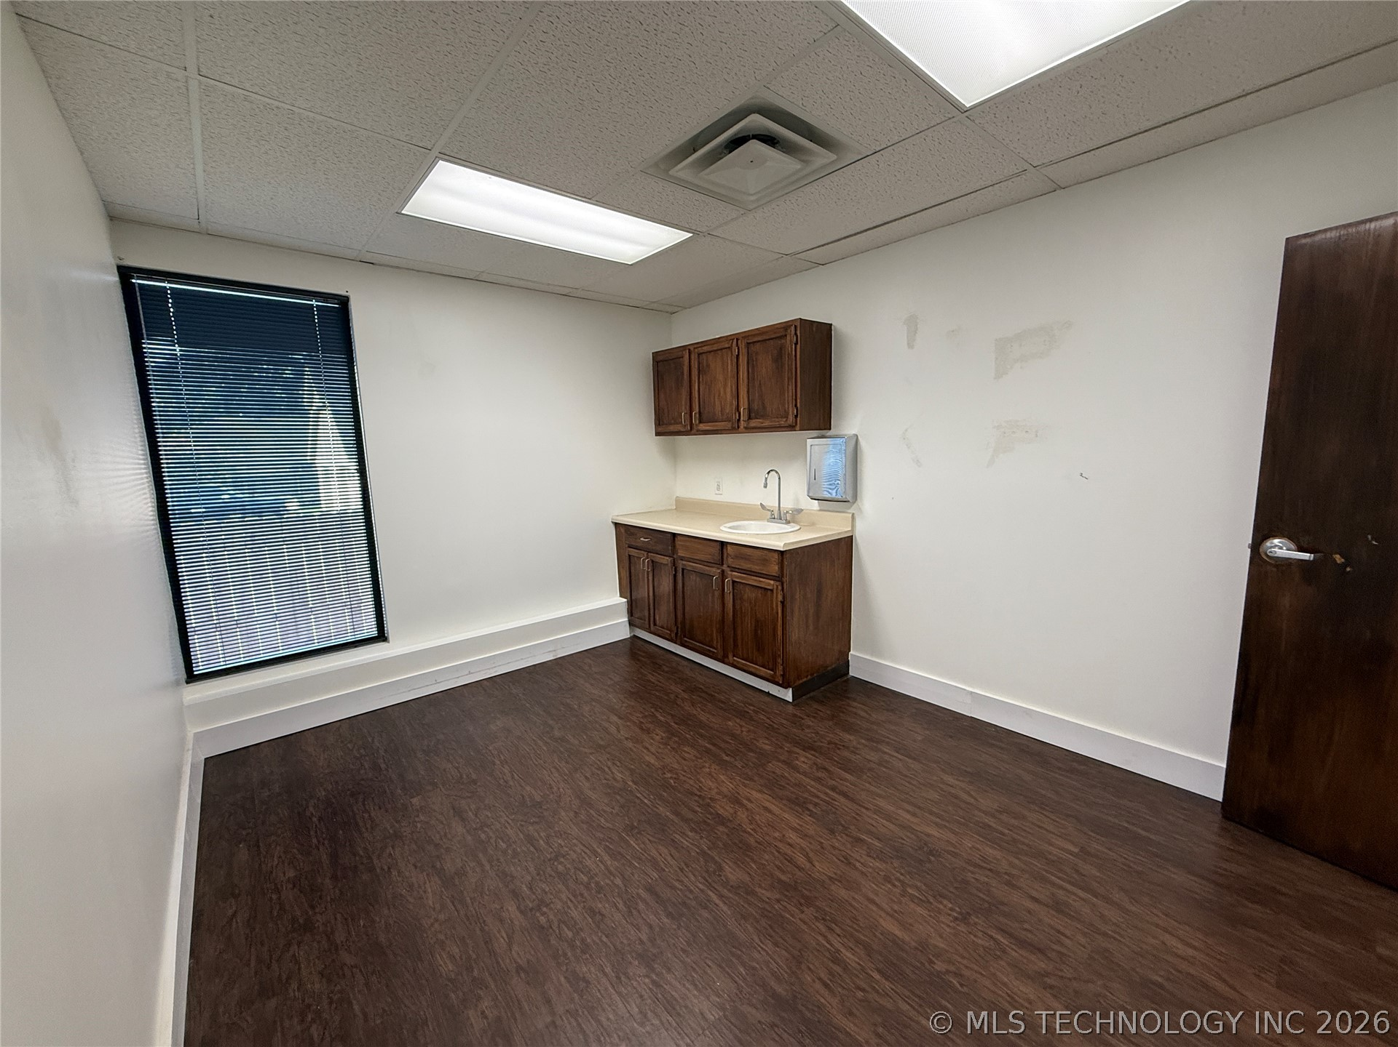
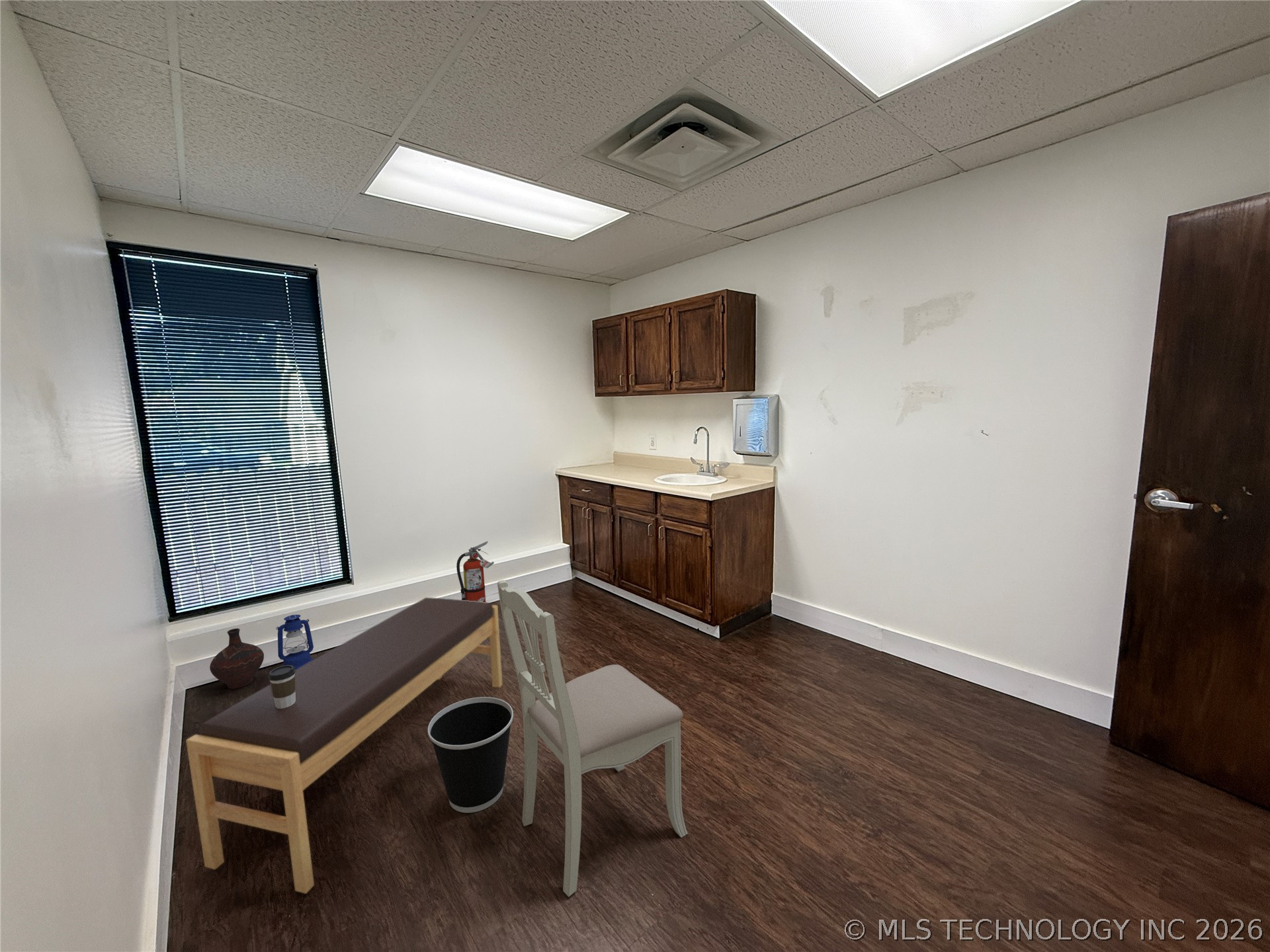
+ fire extinguisher (475, 580)
+ coffee cup (283, 686)
+ ceramic jug (237, 656)
+ wastebasket (474, 756)
+ dining chair (595, 704)
+ lantern (294, 641)
+ bench (384, 702)
